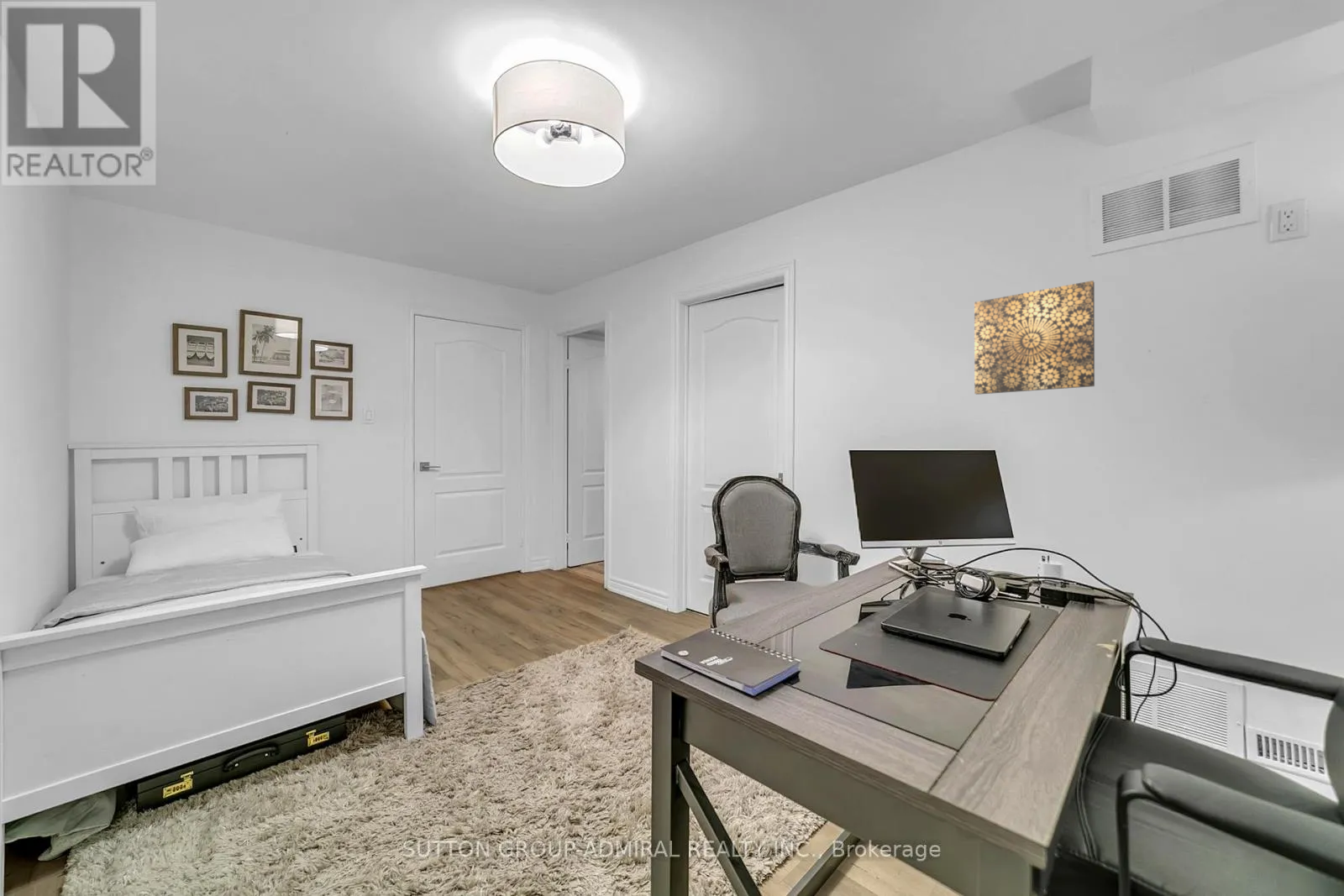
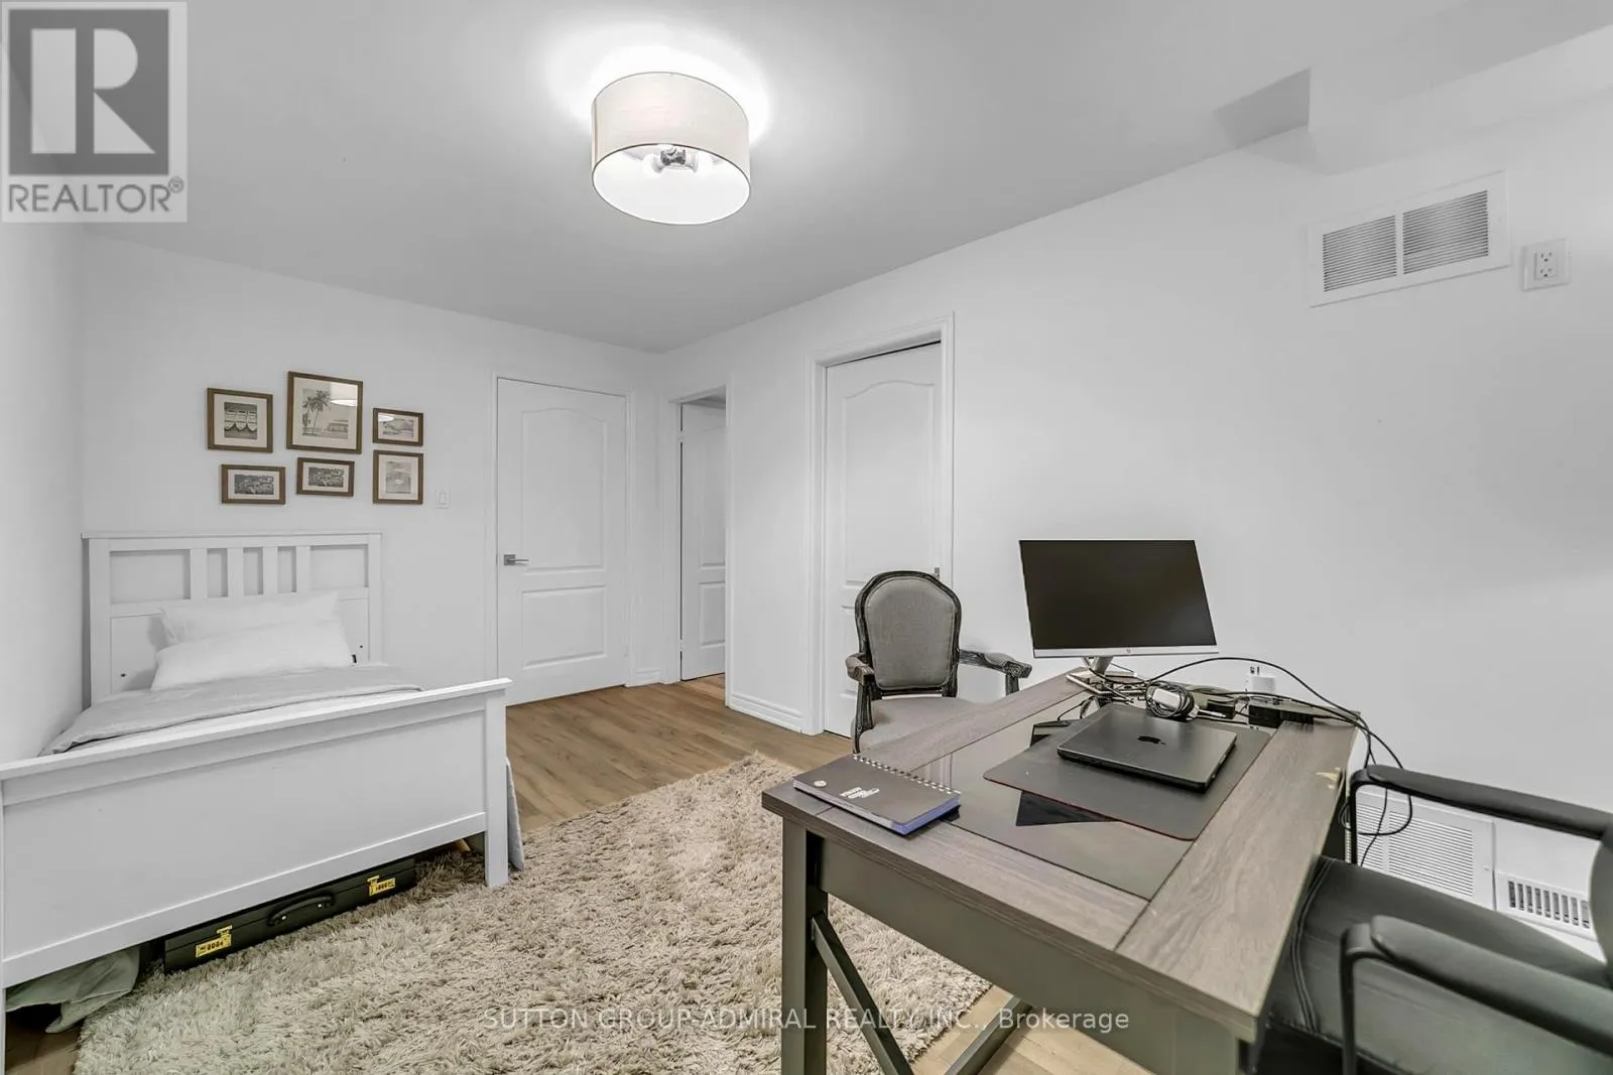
- wall art (1031, 341)
